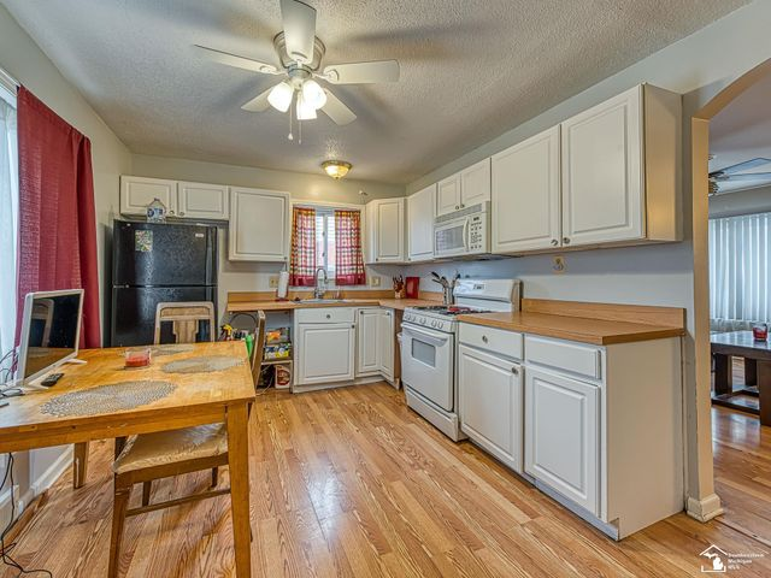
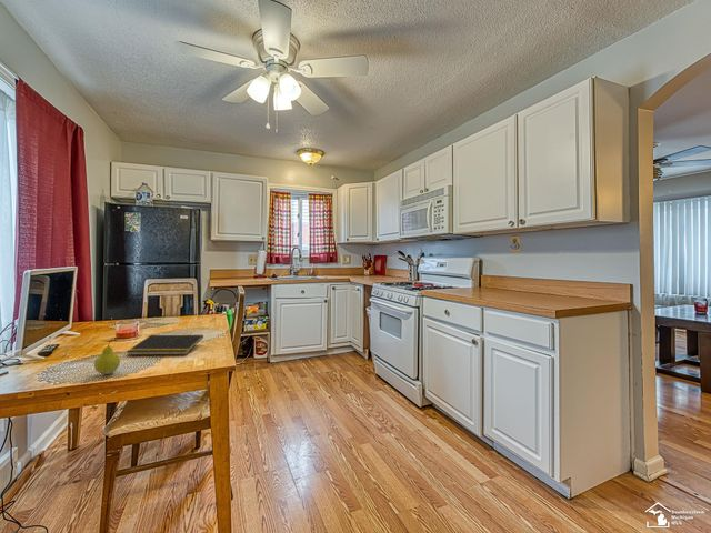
+ fruit (107, 355)
+ notepad (167, 344)
